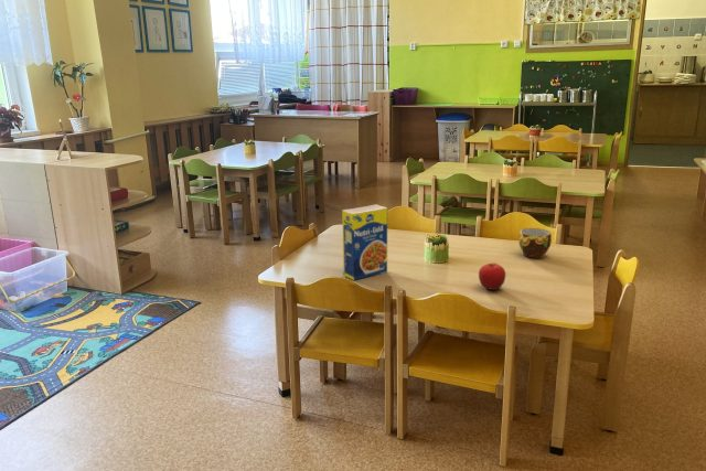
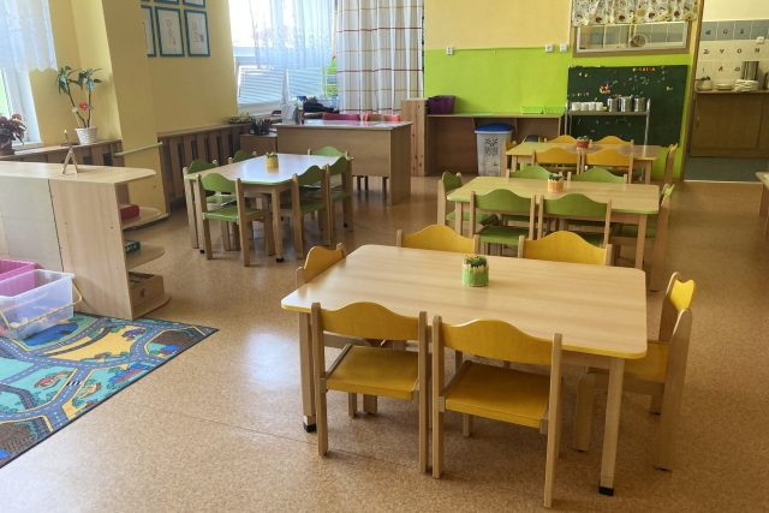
- fruit (492, 275)
- legume (365, 242)
- cup (535, 243)
